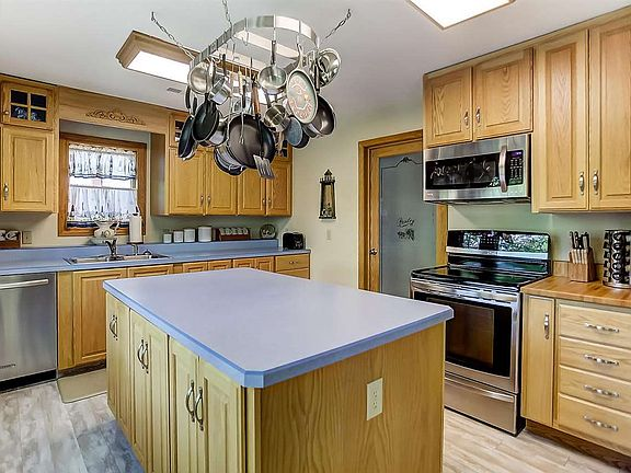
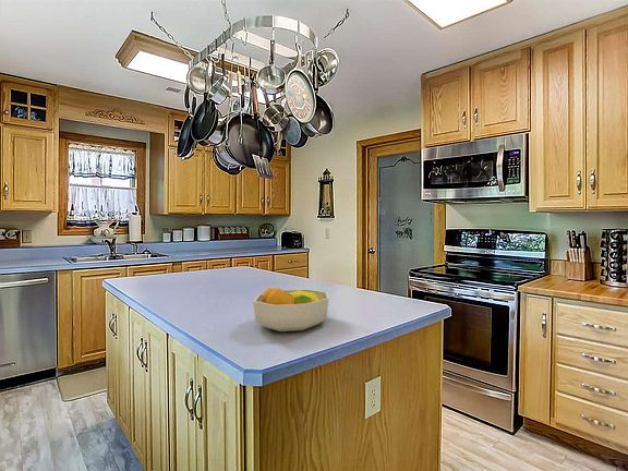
+ fruit bowl (292, 303)
